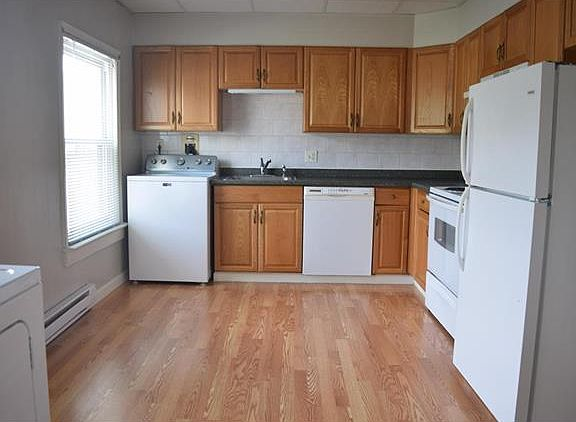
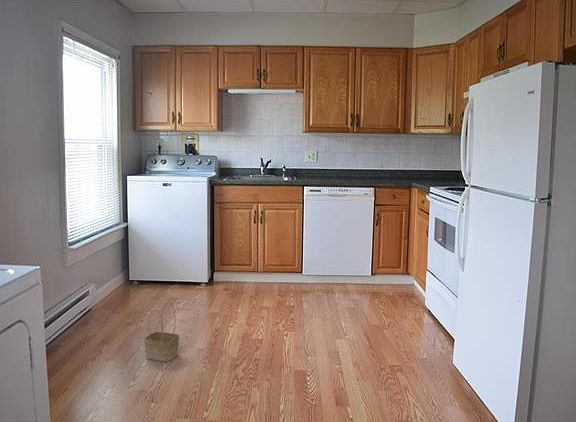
+ basket (162, 331)
